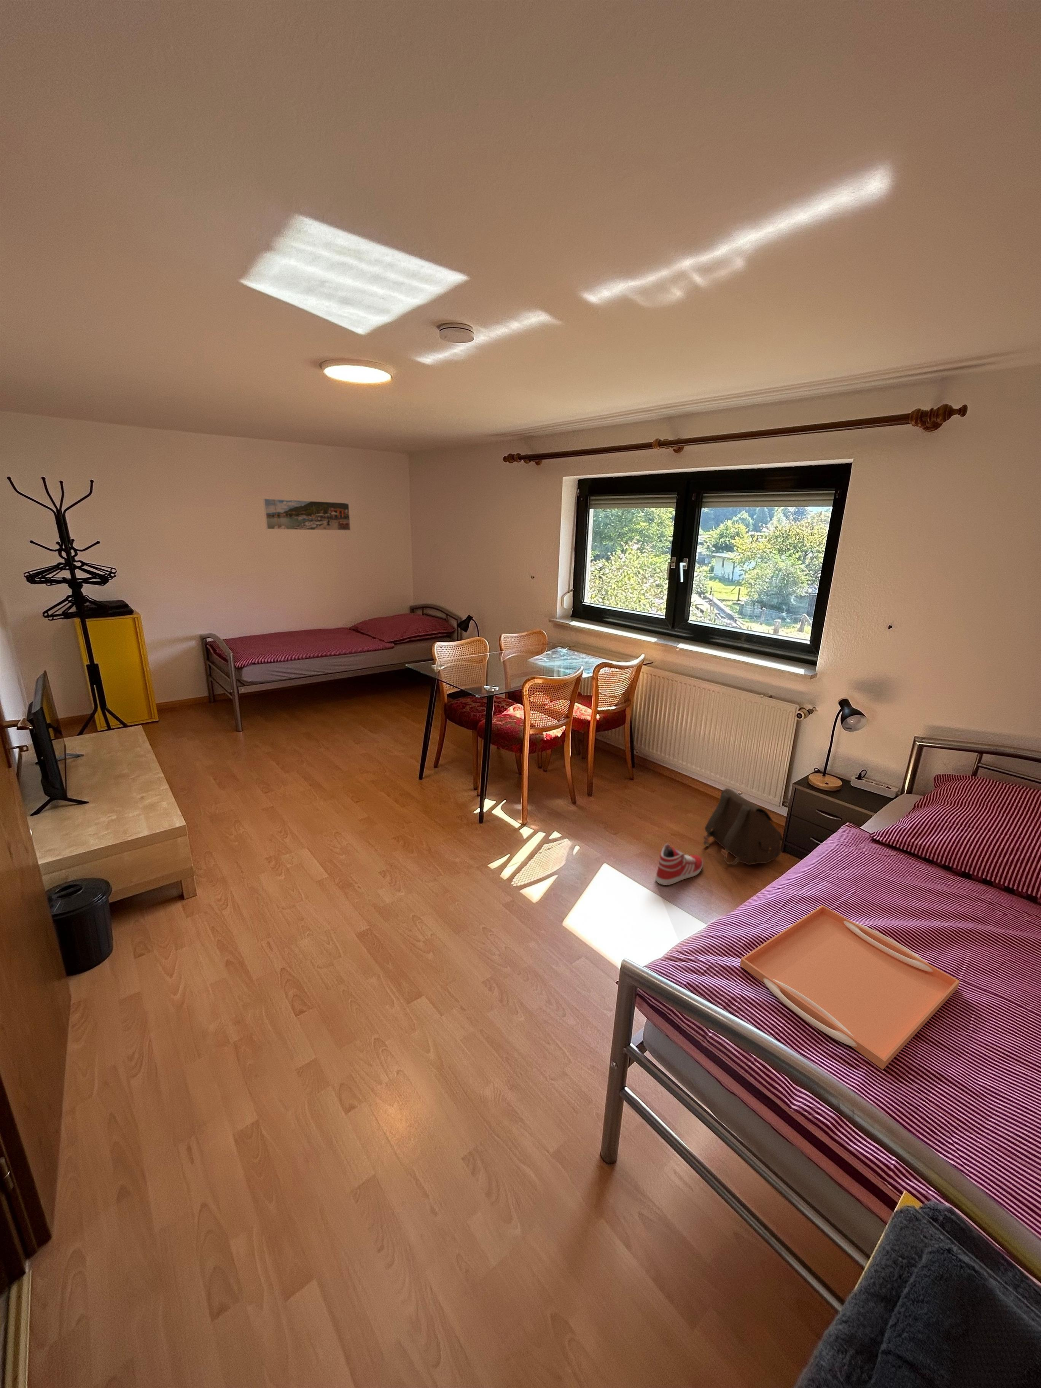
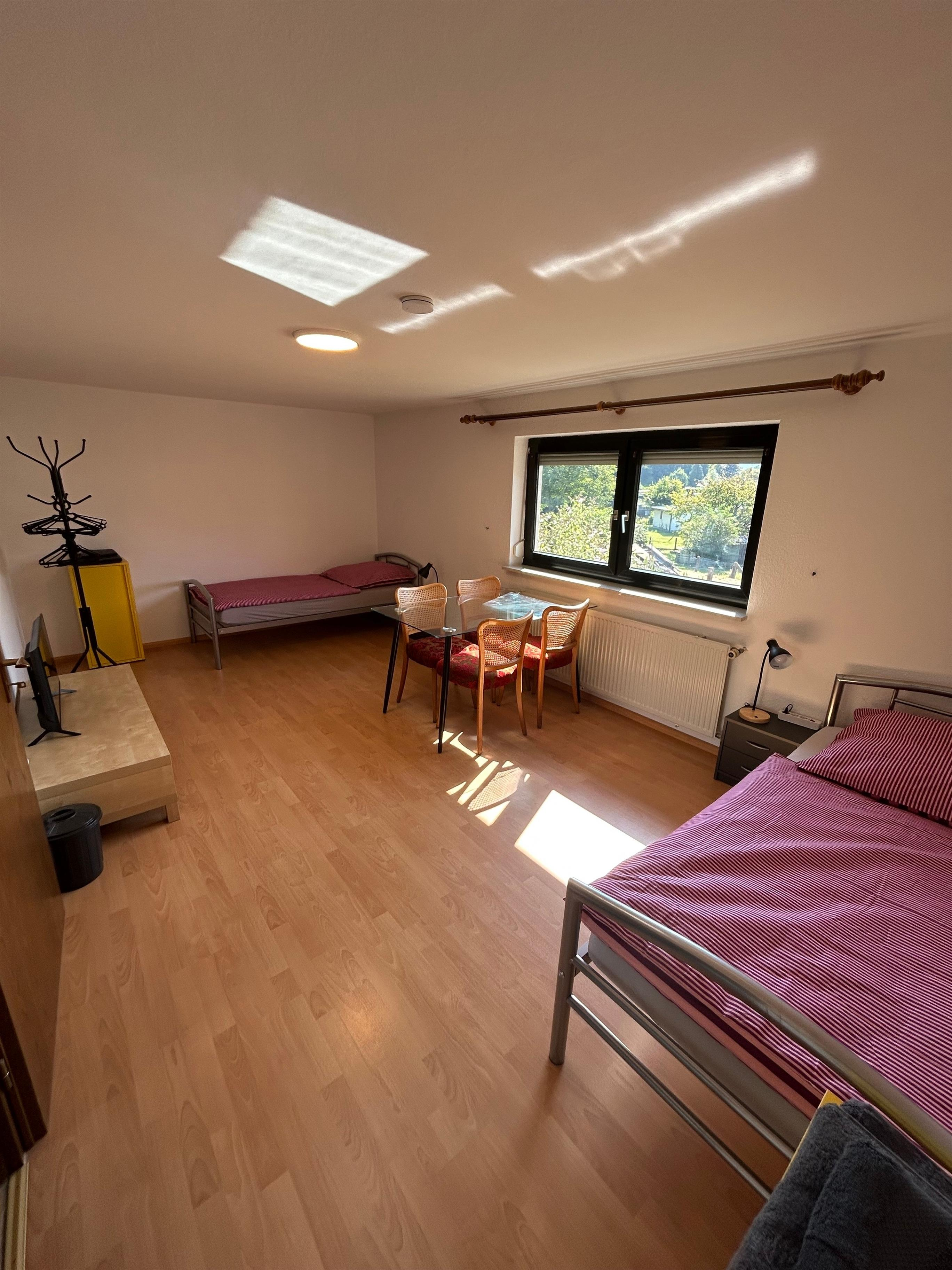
- serving tray (847, 973)
- sneaker (682, 858)
- satchel (741, 824)
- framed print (309, 515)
